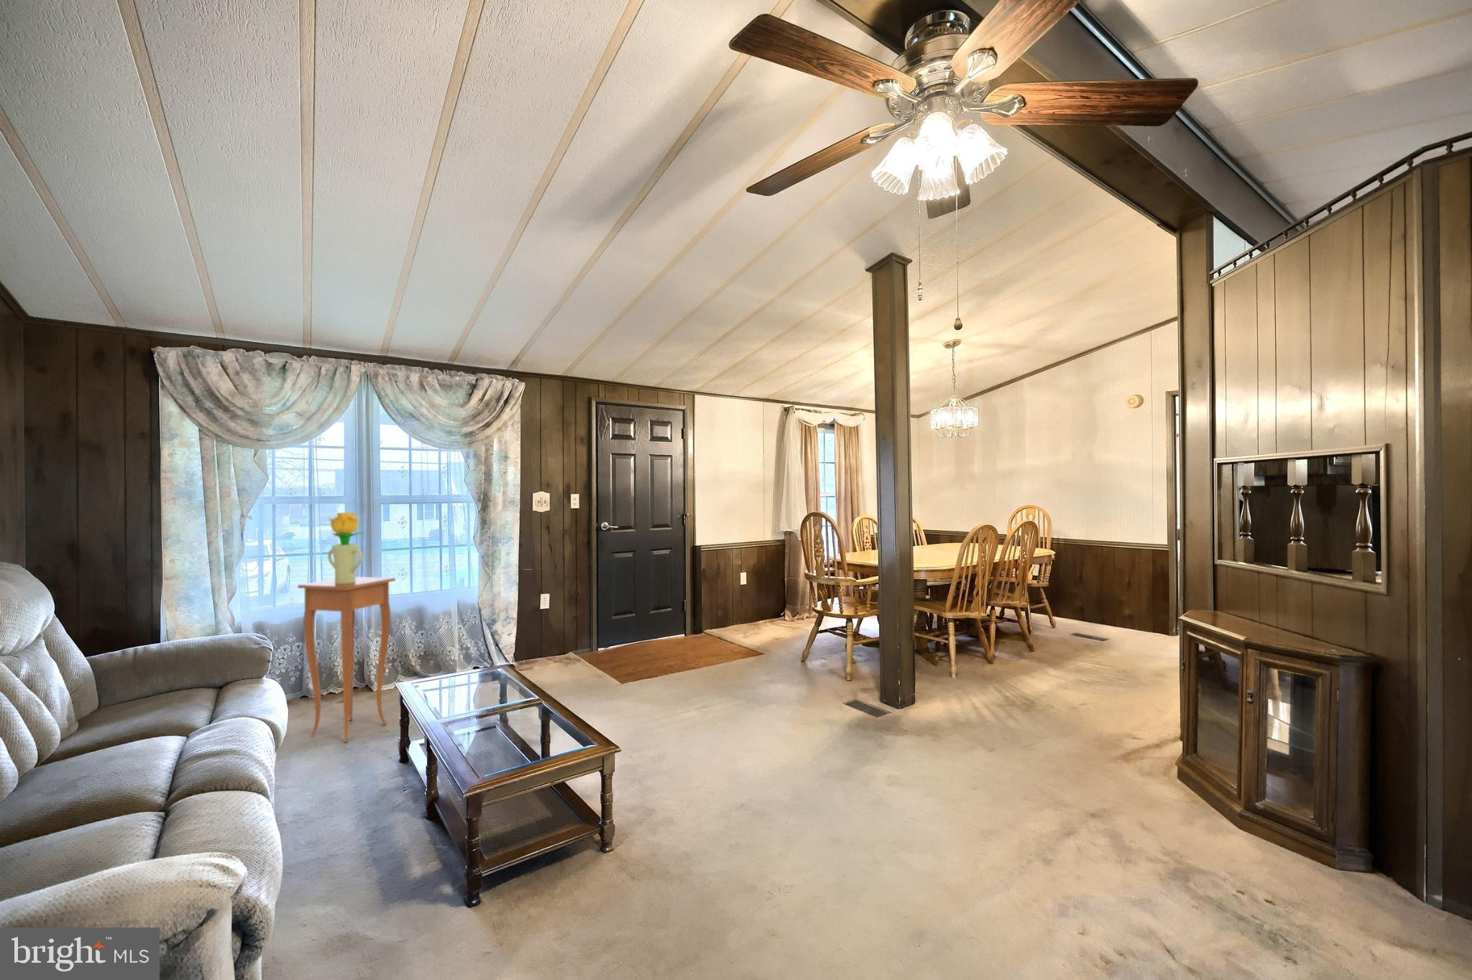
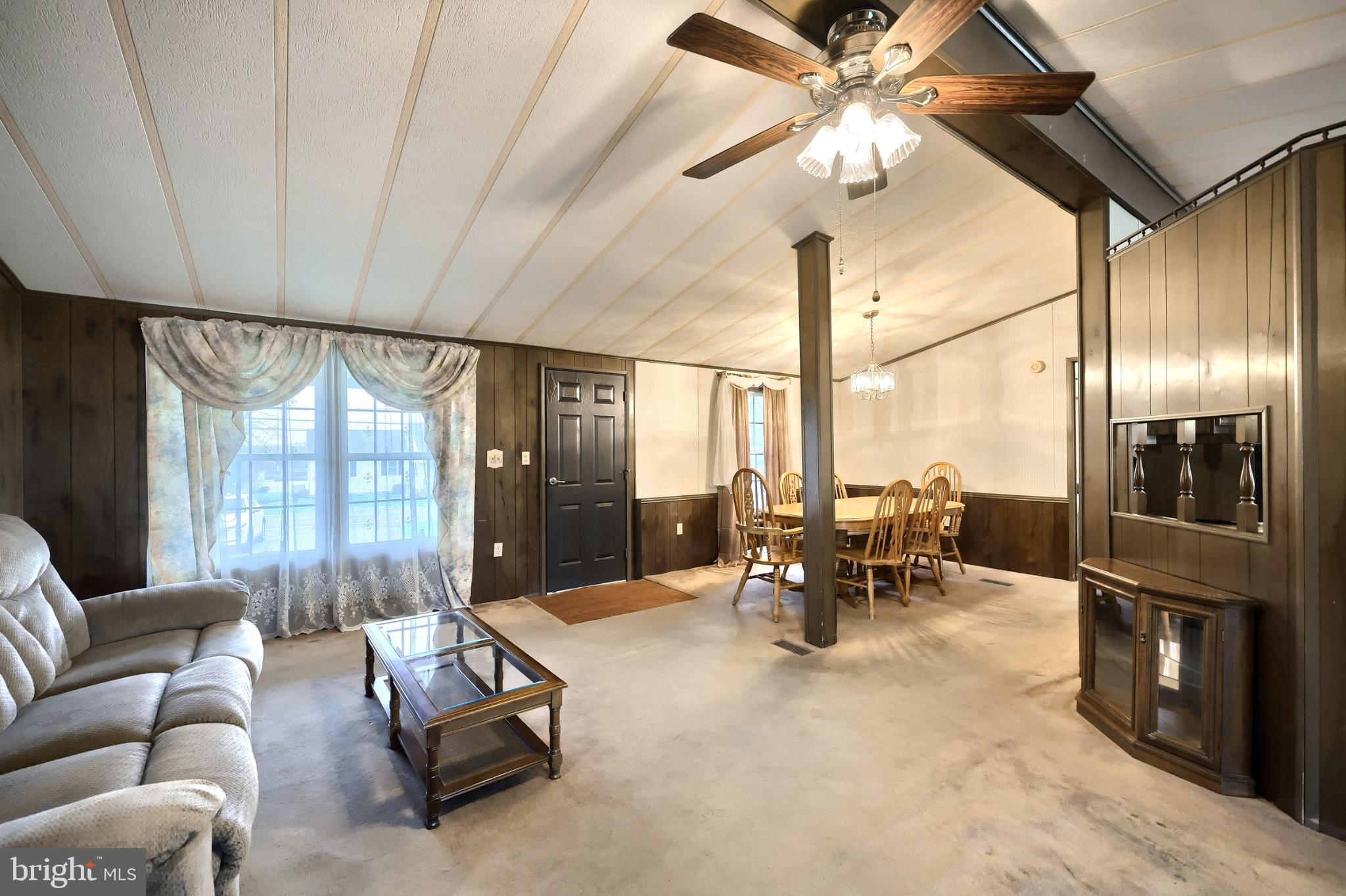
- side table (349, 655)
- potted flower (344, 548)
